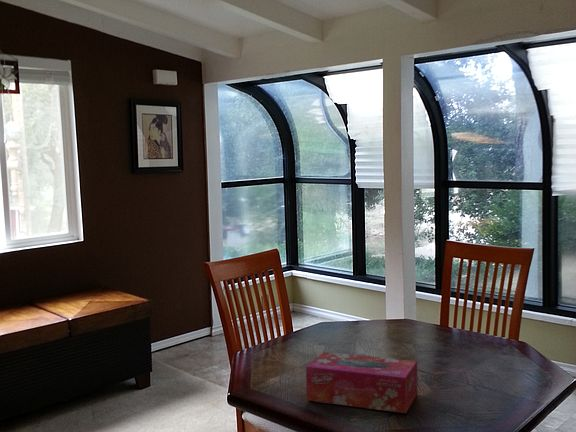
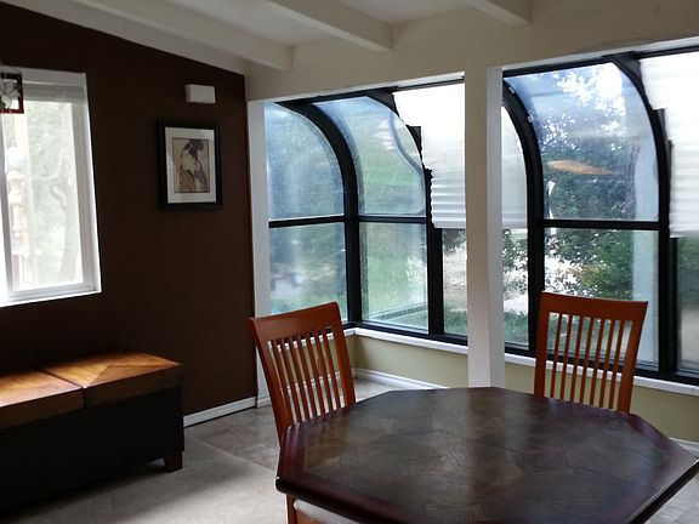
- tissue box (362, 380)
